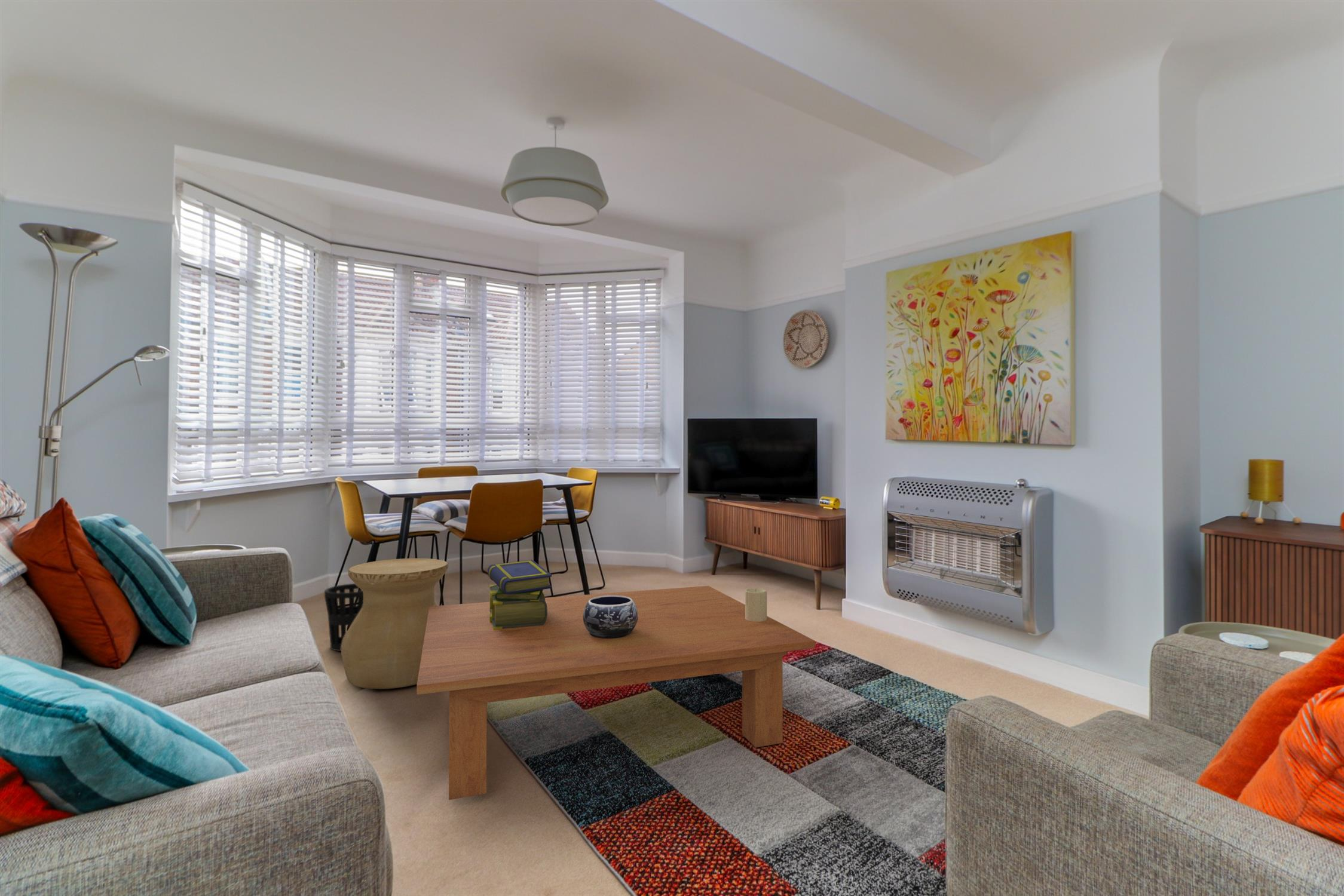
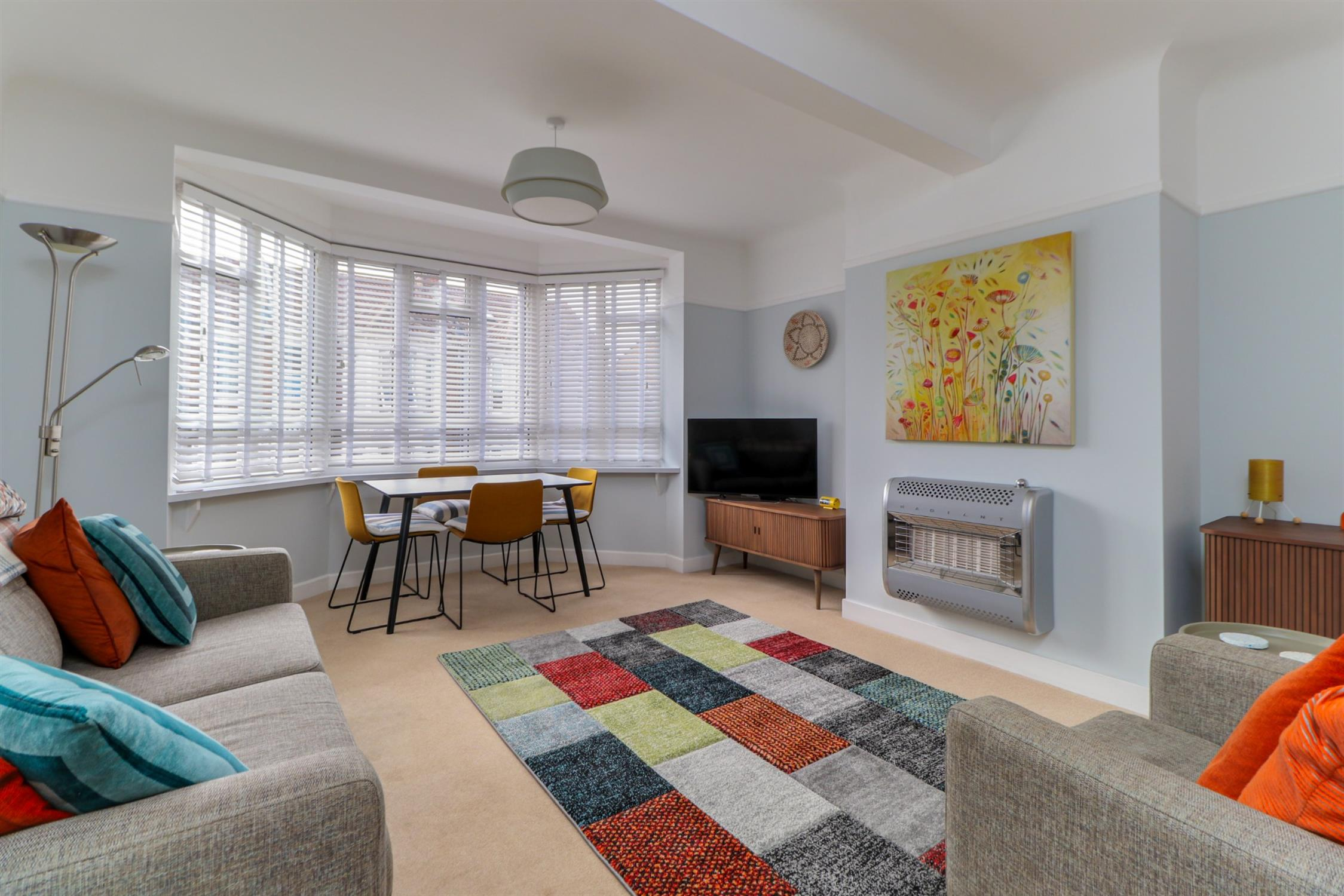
- wastebasket (351, 616)
- decorative bowl (610, 615)
- side table (400, 619)
- candle (756, 603)
- coffee table (602, 670)
- stack of books (519, 591)
